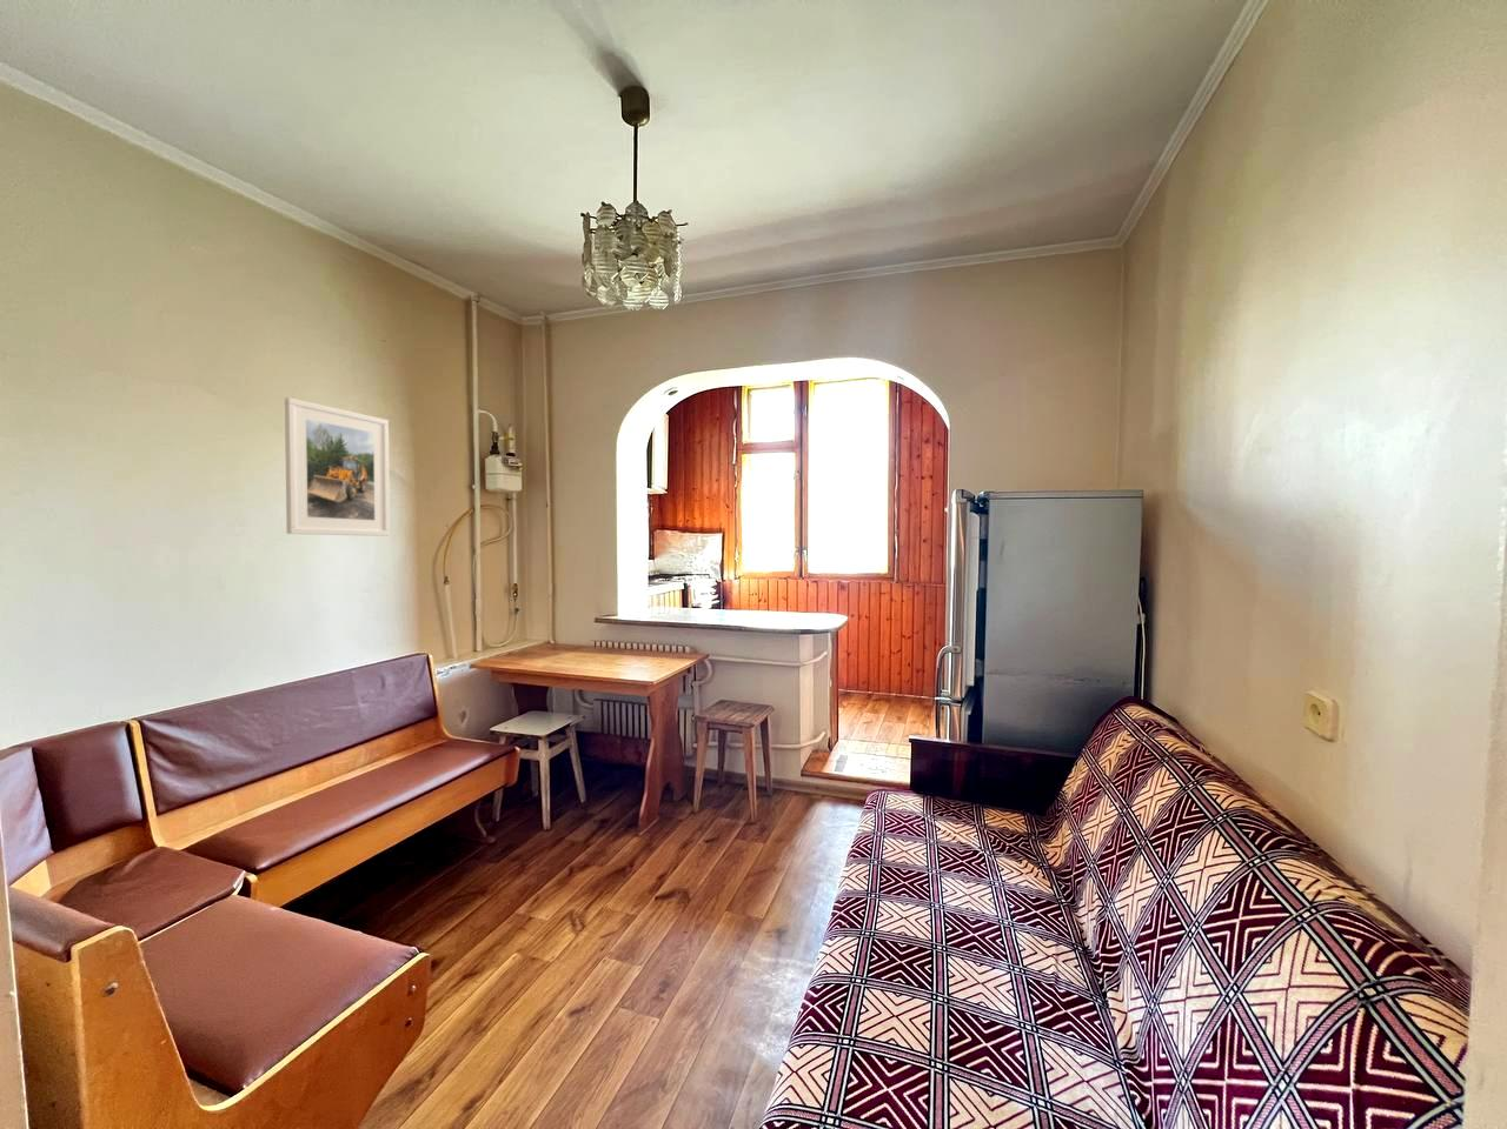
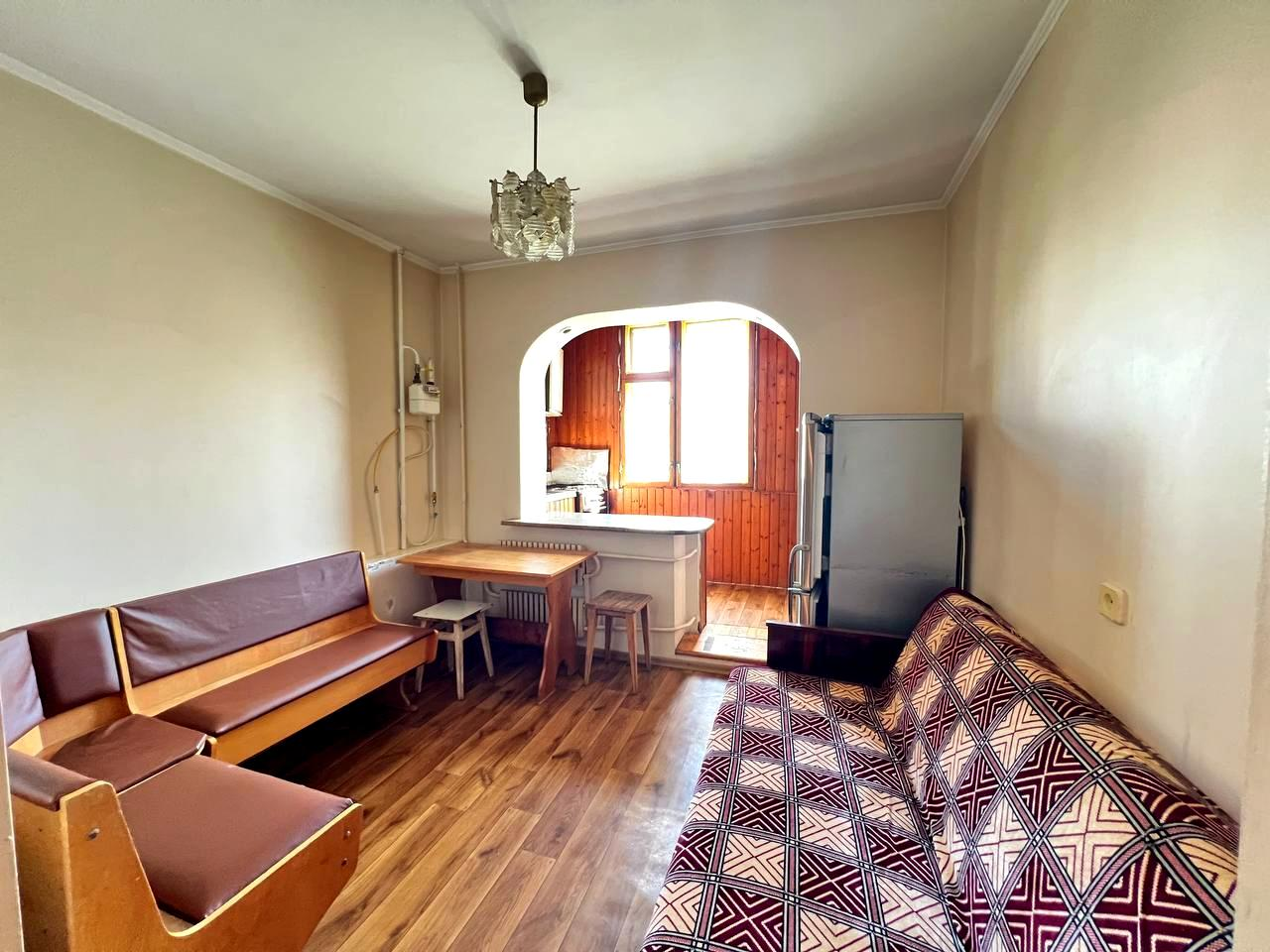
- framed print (342, 472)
